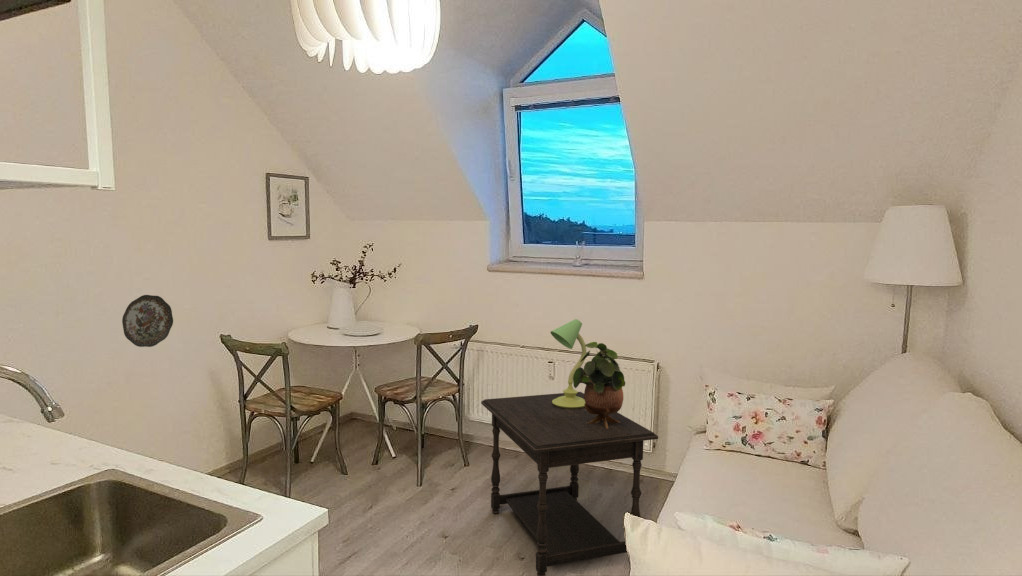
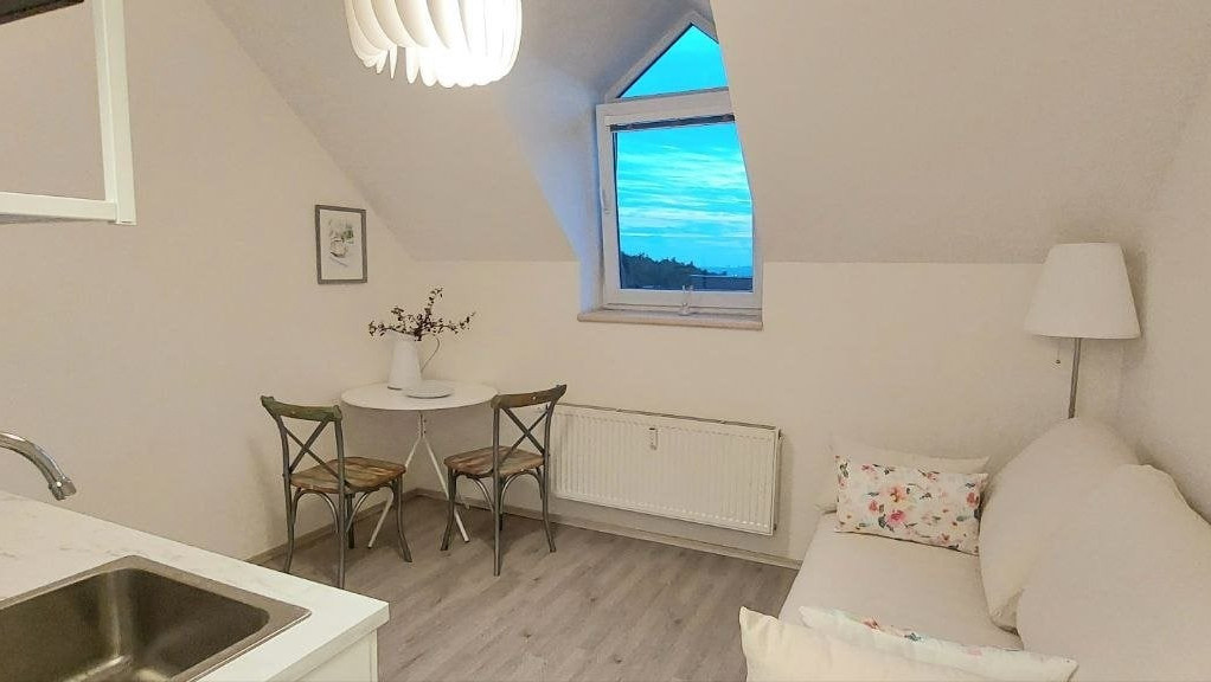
- side table (559, 466)
- decorative plate (147, 320)
- table lamp (574, 366)
- potted plant (599, 382)
